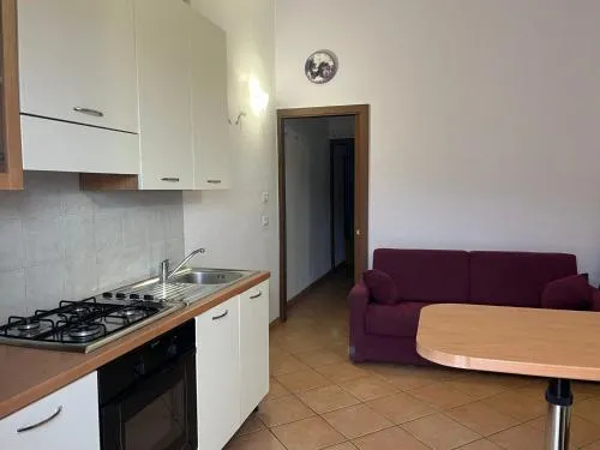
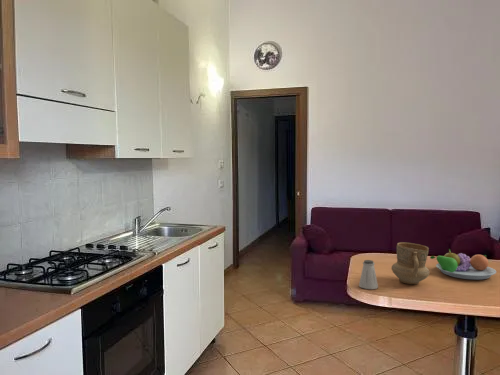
+ saltshaker (368, 273)
+ fruit bowl (462, 262)
+ mug (410, 263)
